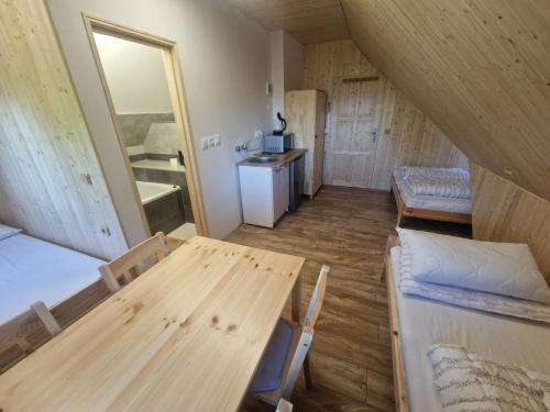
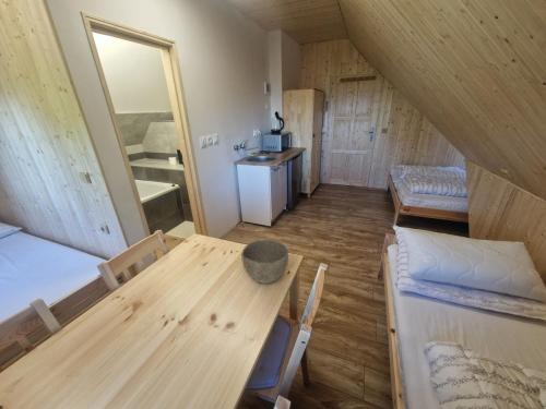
+ bowl (264, 263)
